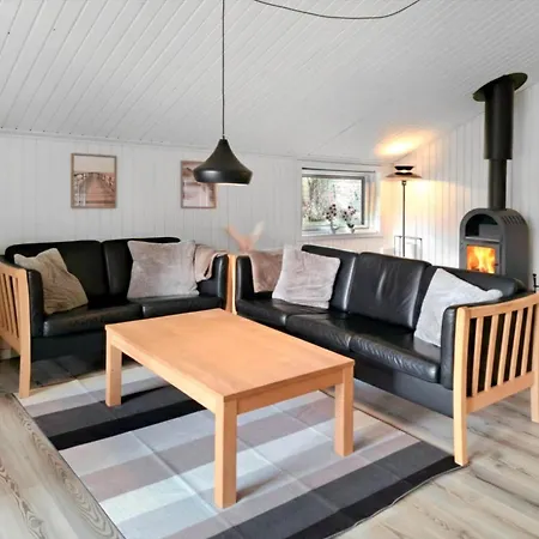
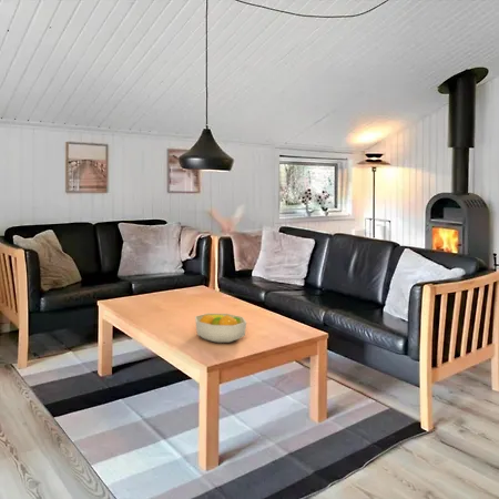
+ fruit bowl (220, 324)
